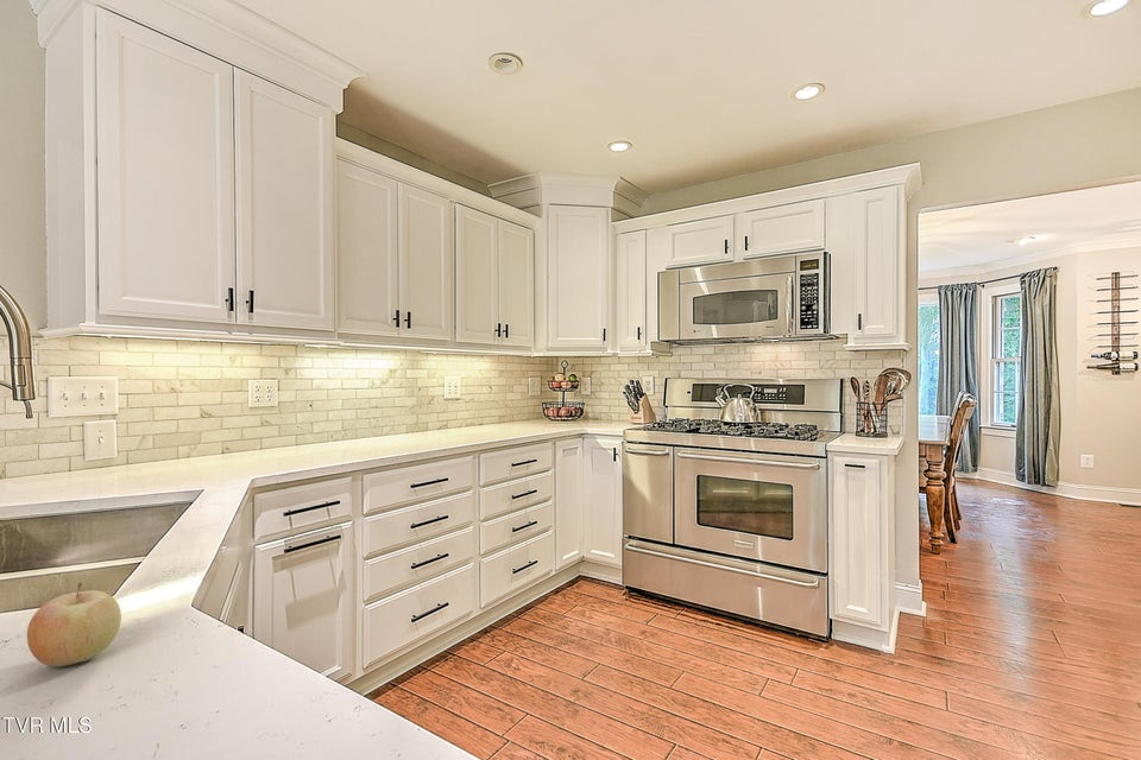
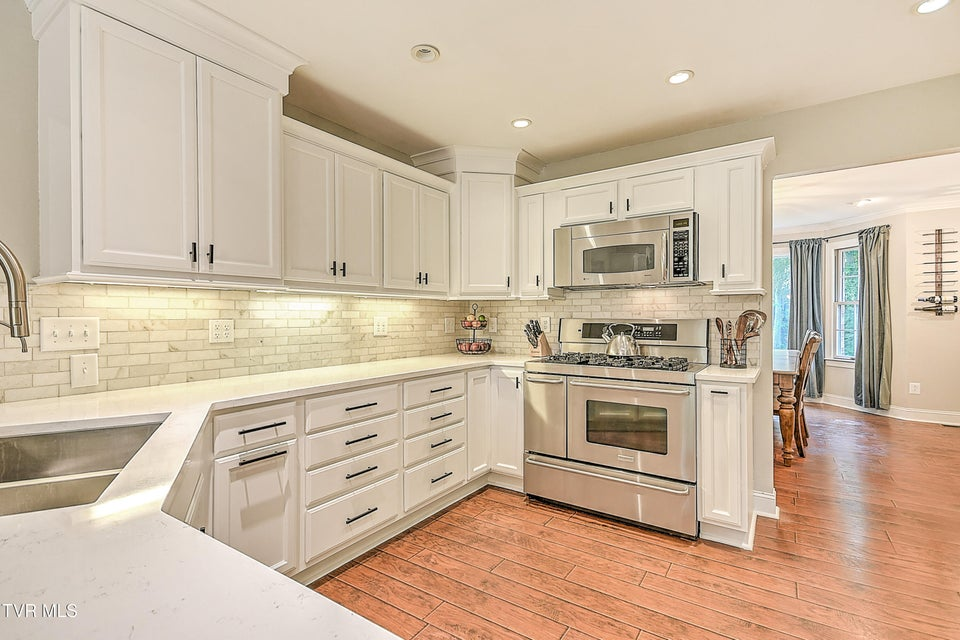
- fruit (74, 621)
